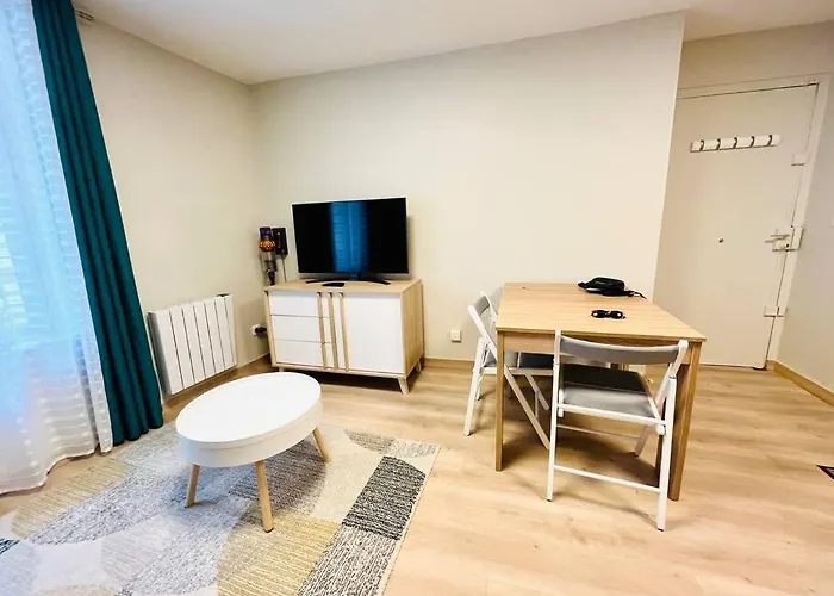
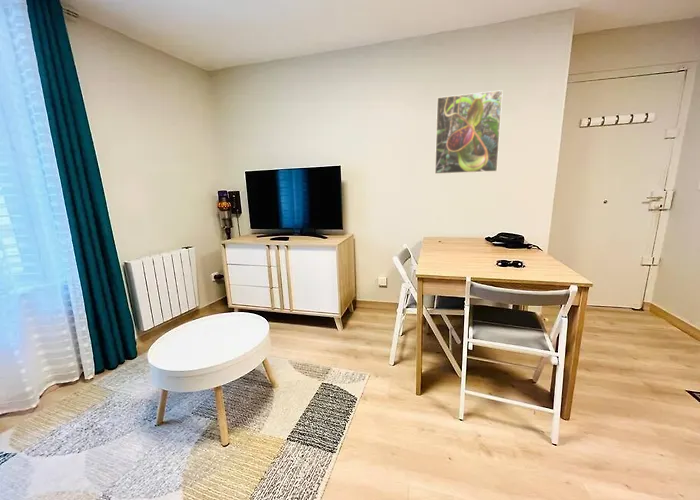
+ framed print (466, 134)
